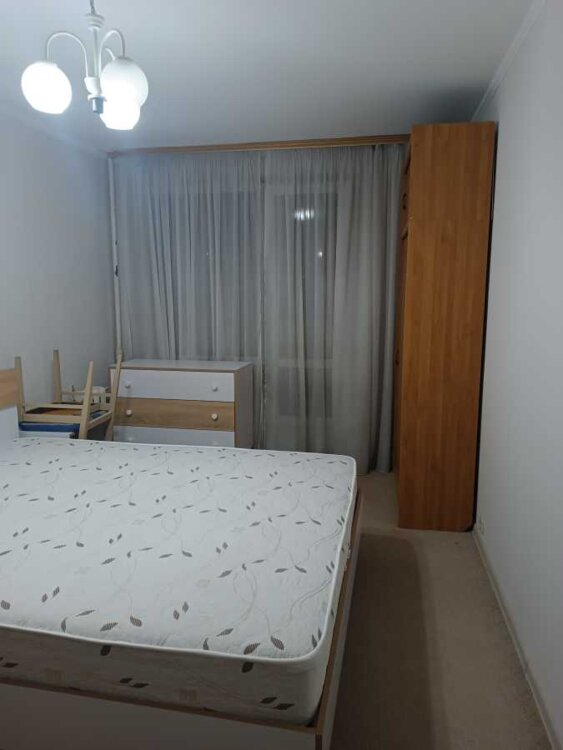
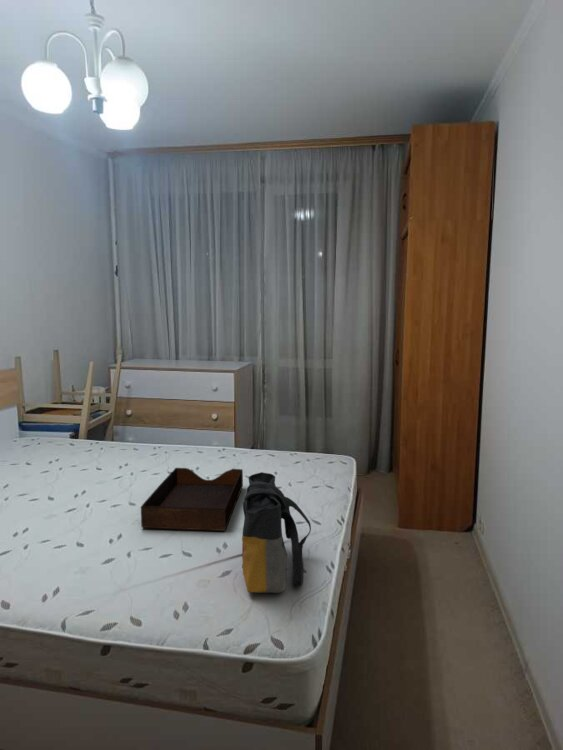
+ tray (197, 495)
+ tote bag (274, 527)
